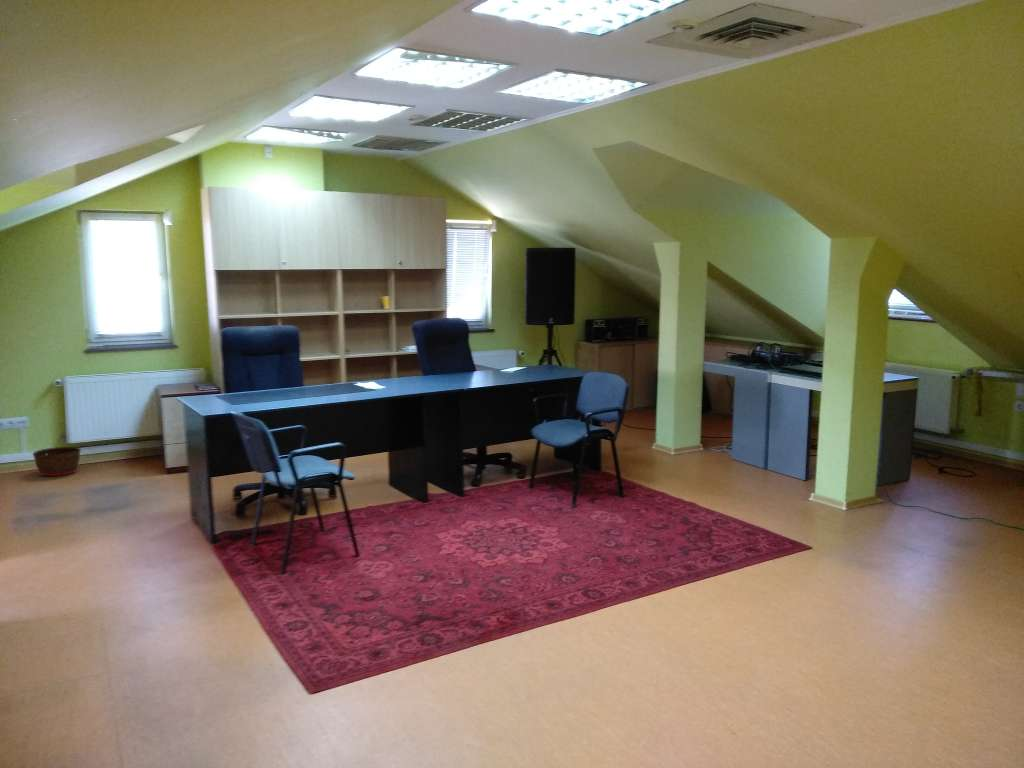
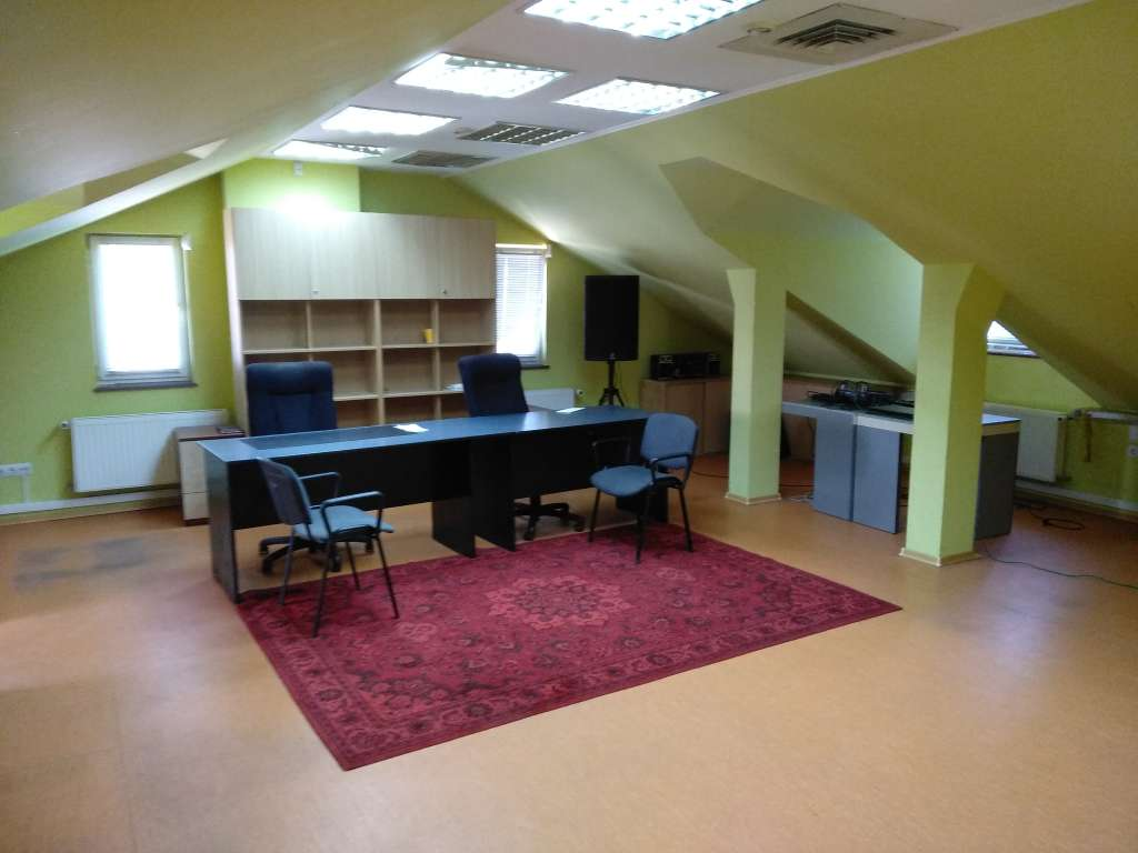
- basket (57, 461)
